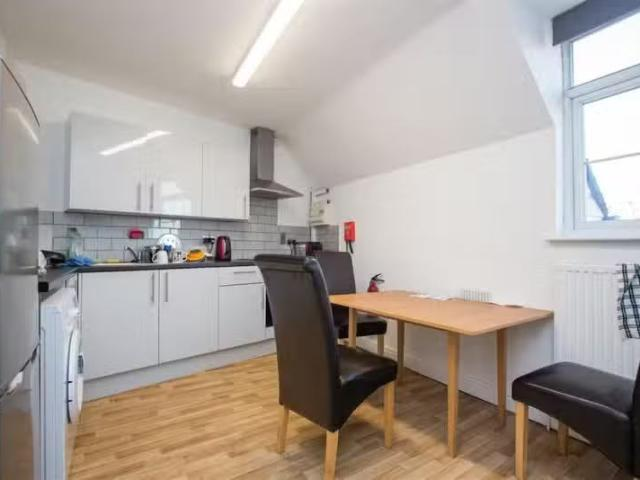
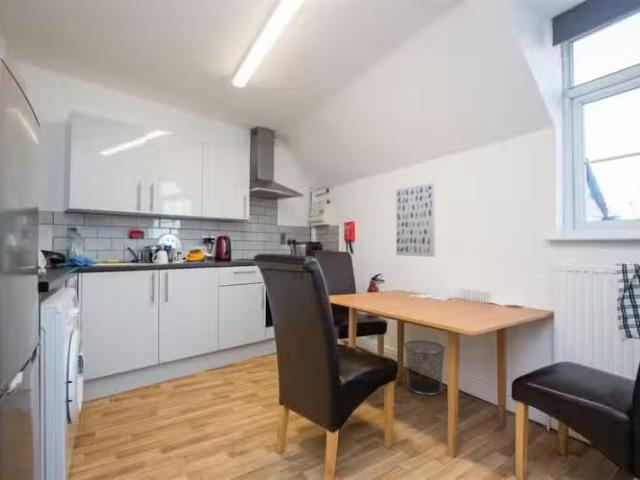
+ wall art (414, 221)
+ waste bin (424, 366)
